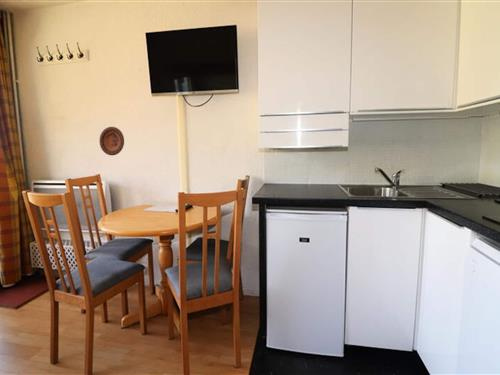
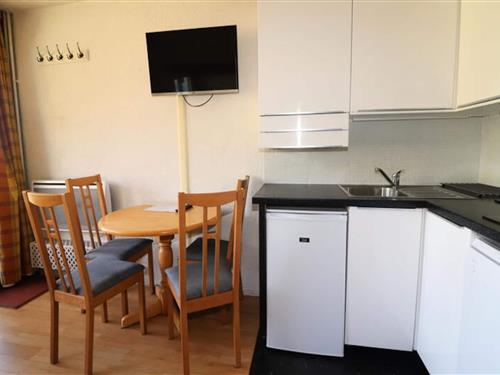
- decorative plate (112, 141)
